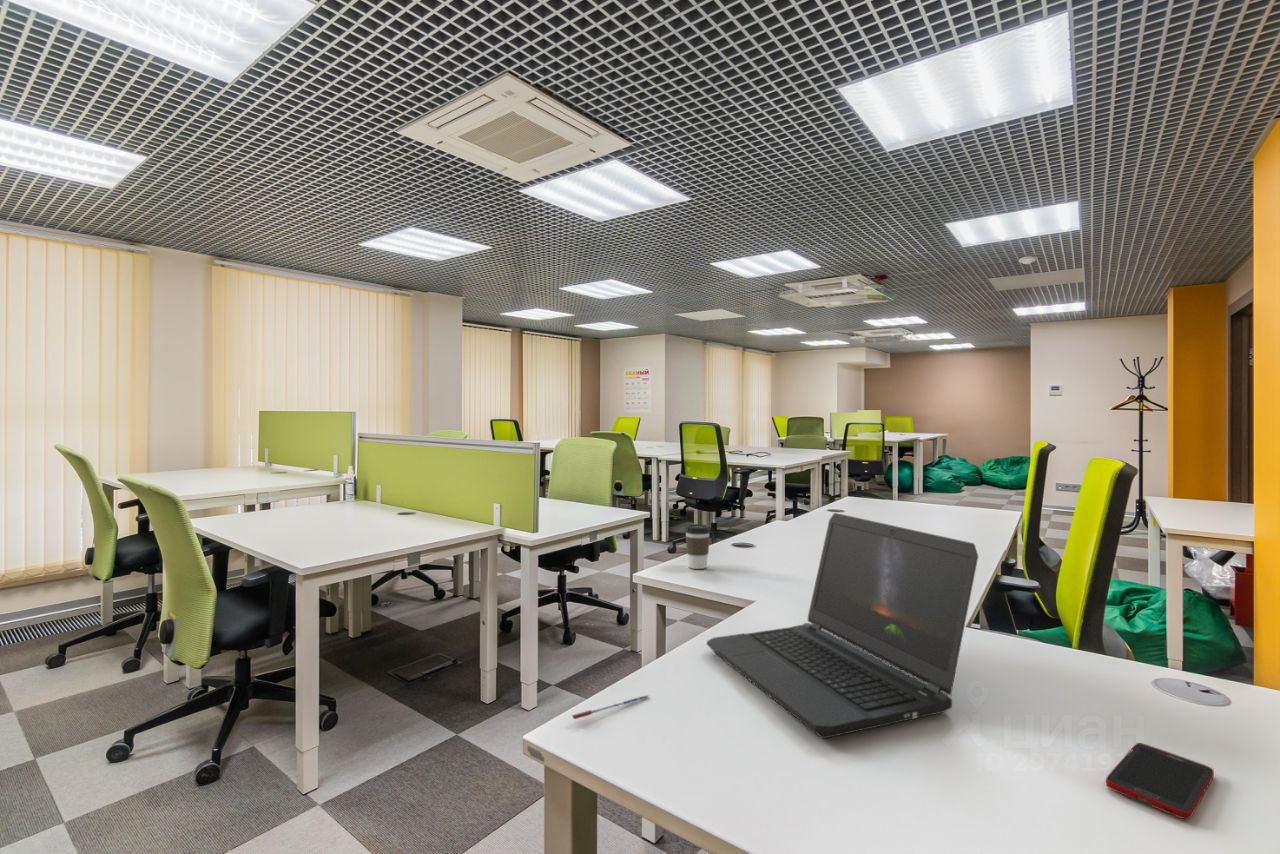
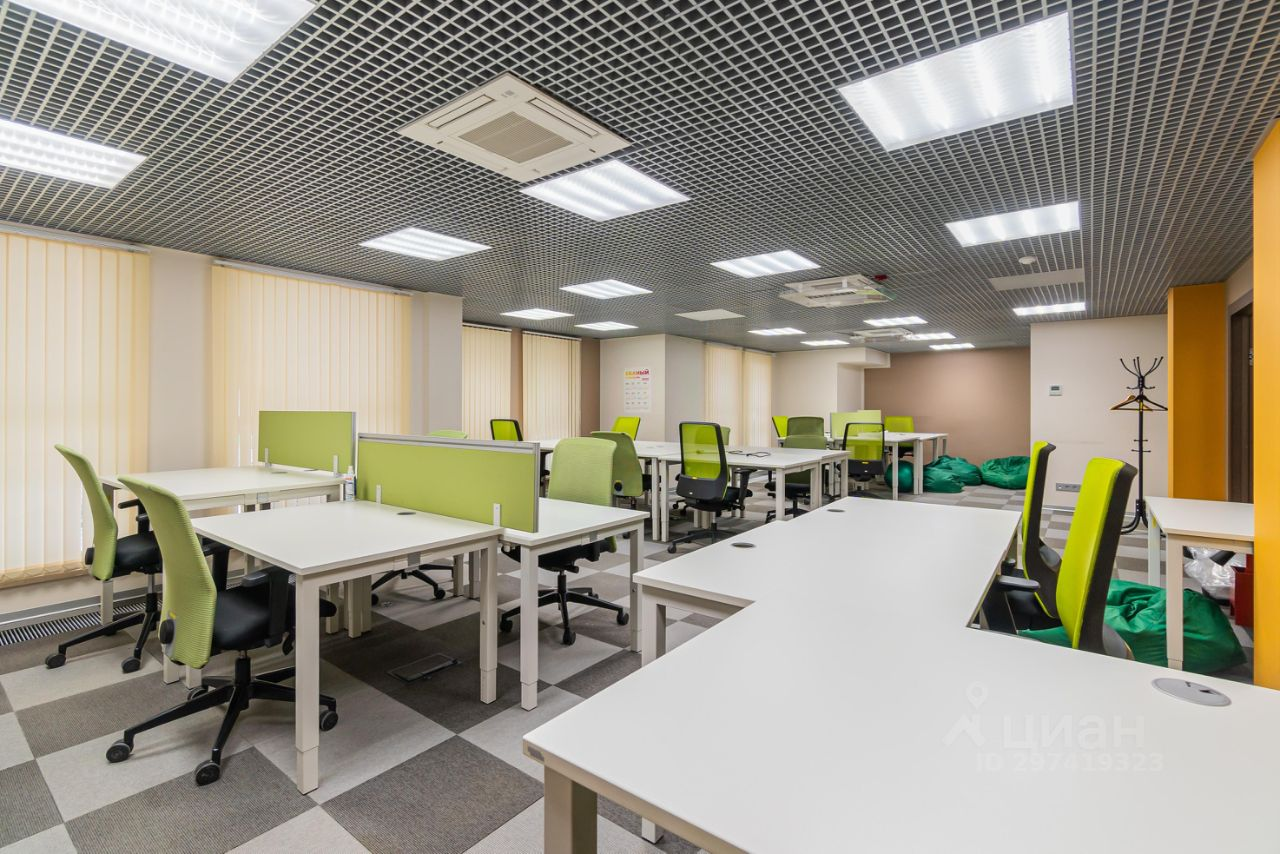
- cell phone (1160, 777)
- laptop computer (826, 603)
- coffee cup (697, 546)
- pen (612, 705)
